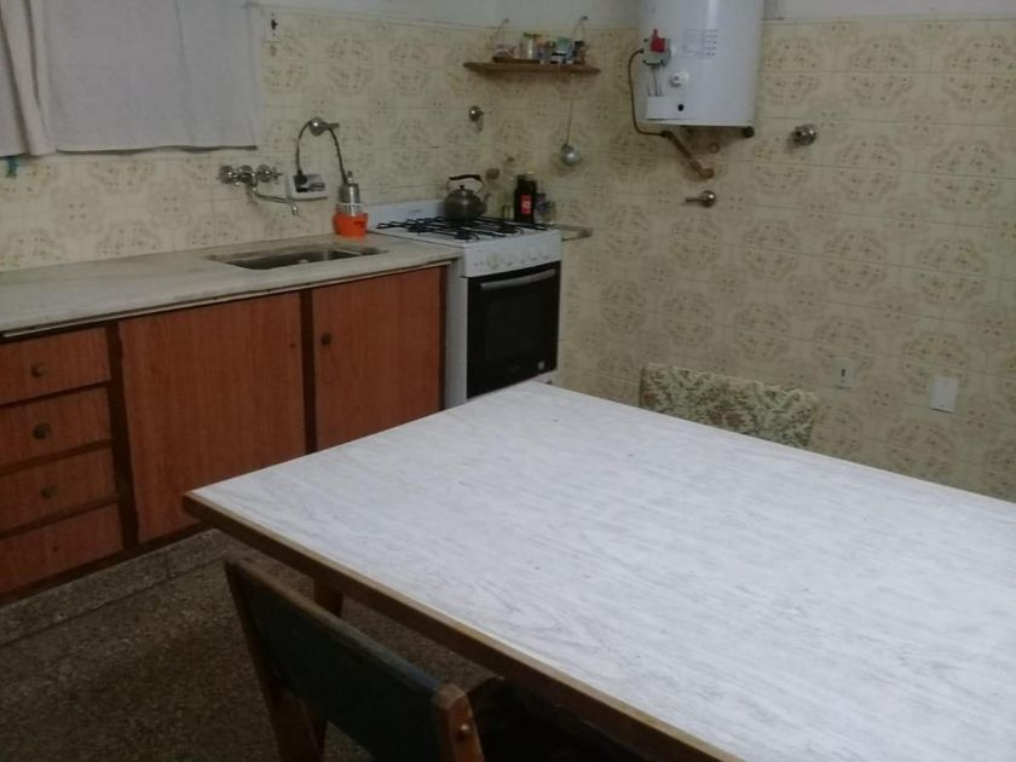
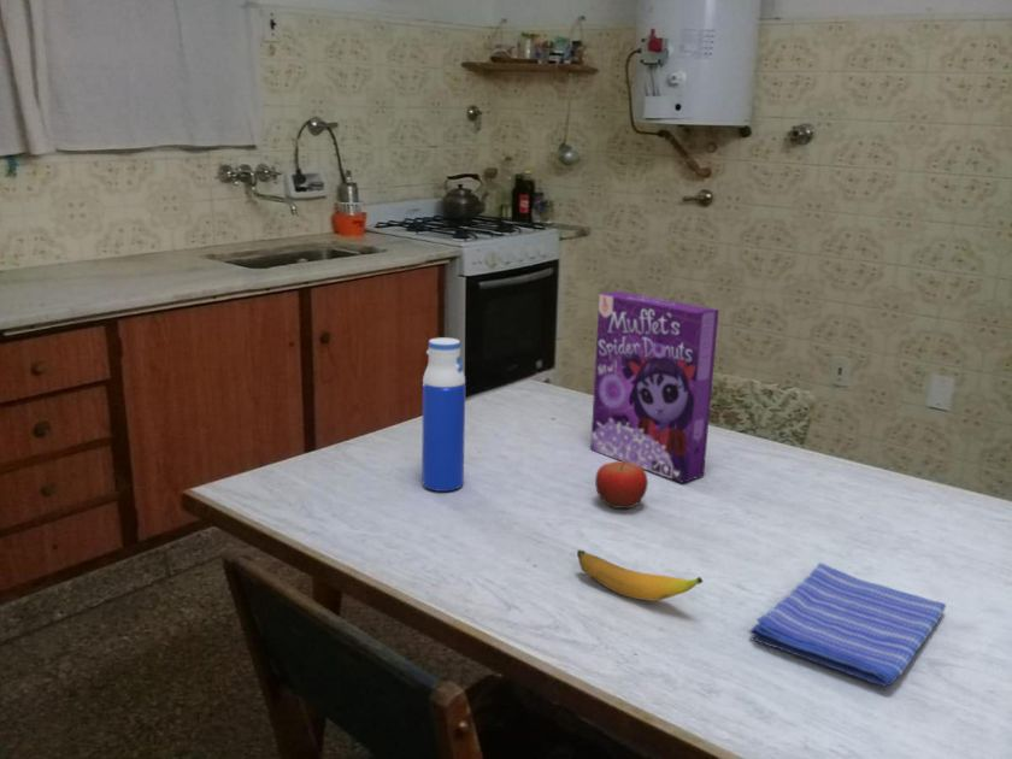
+ dish towel (849, 617)
+ cereal box (651, 382)
+ water bottle (443, 413)
+ fruit (620, 481)
+ banana (635, 576)
